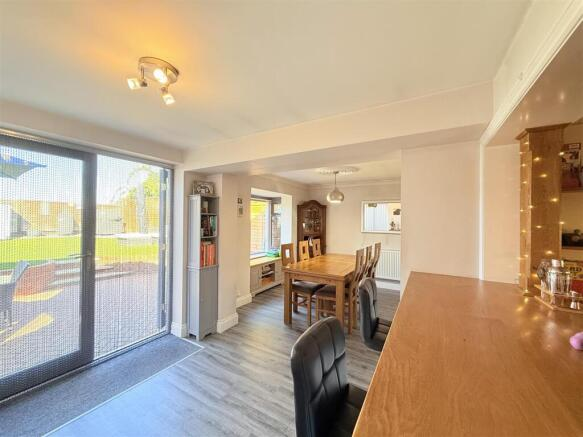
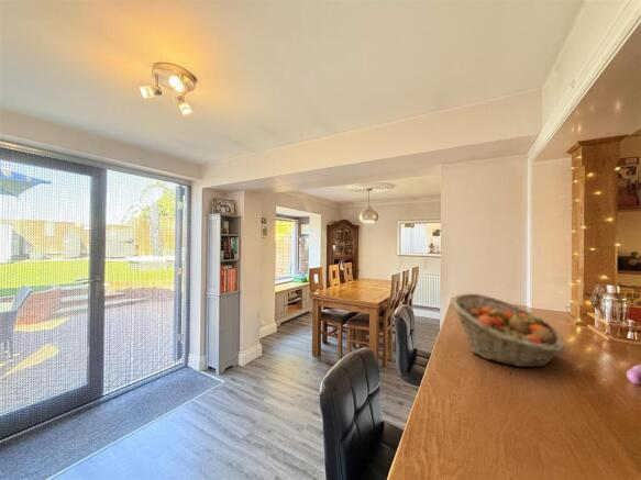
+ fruit basket (502, 325)
